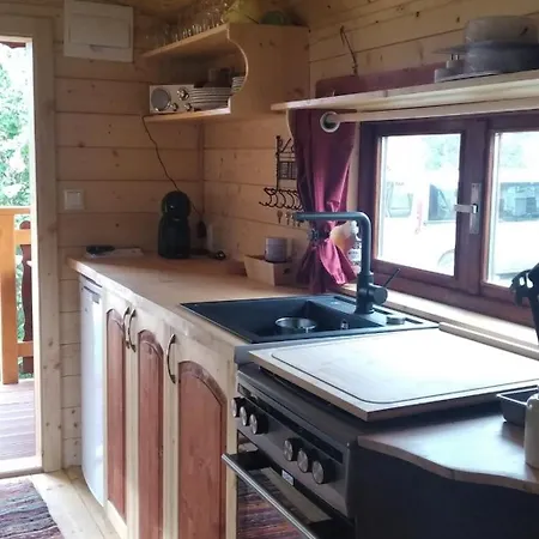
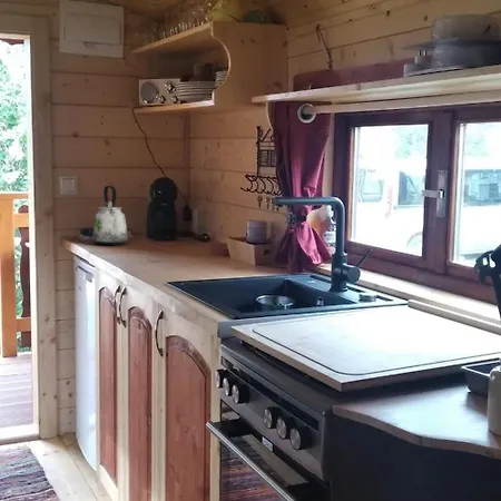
+ kettle (108, 214)
